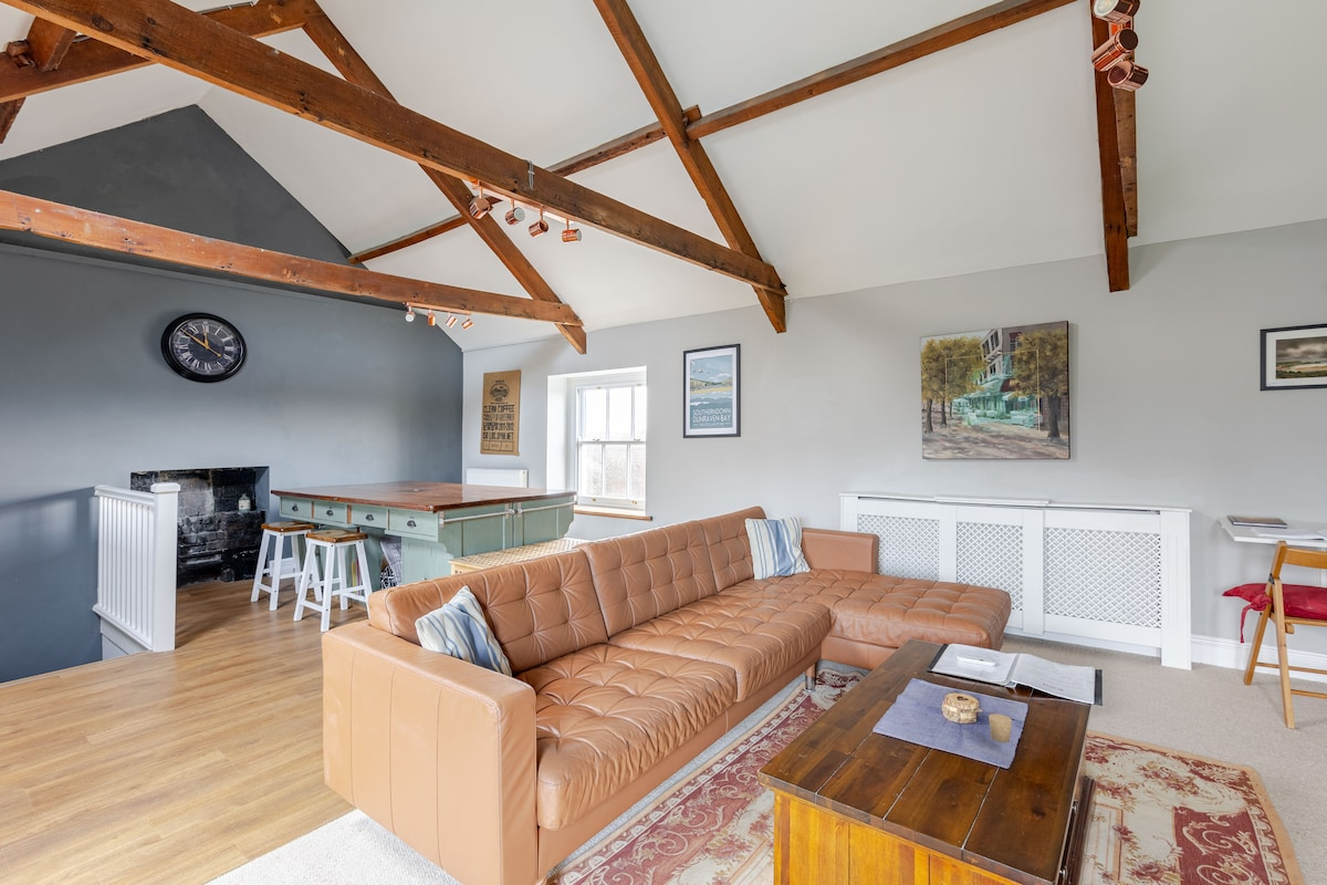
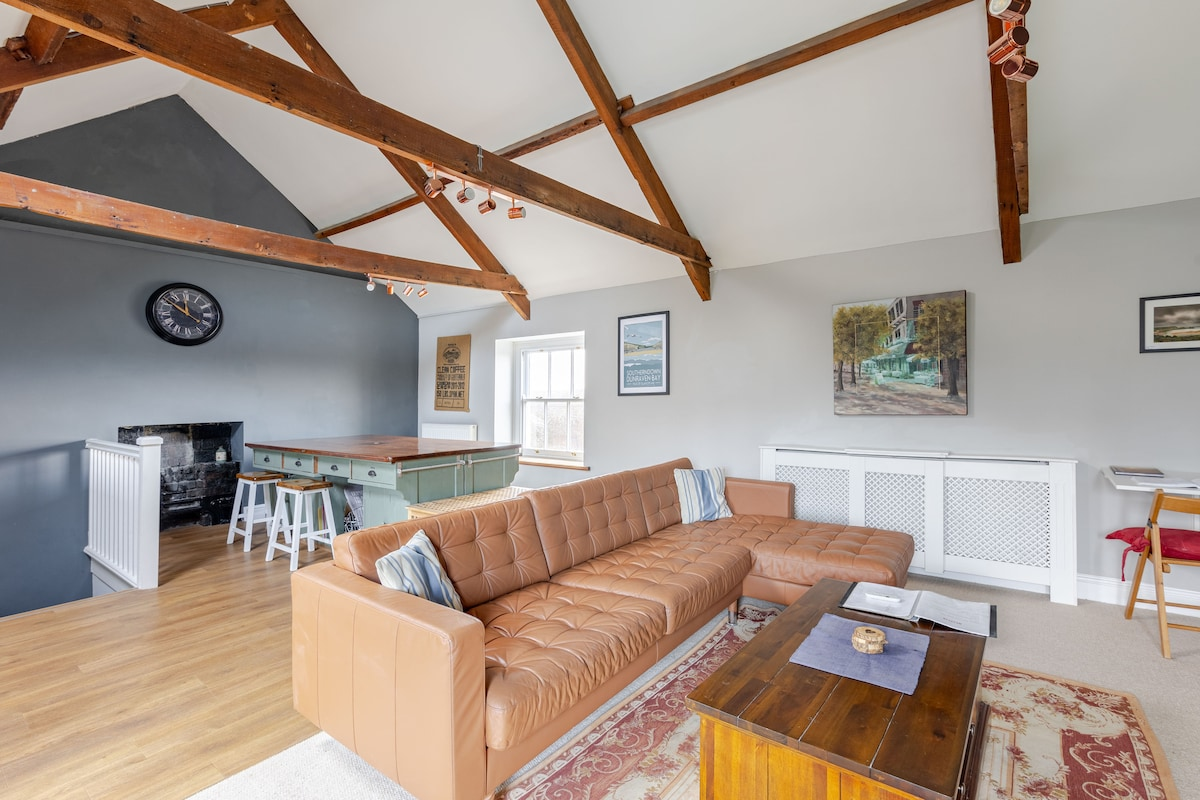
- candle (1000, 736)
